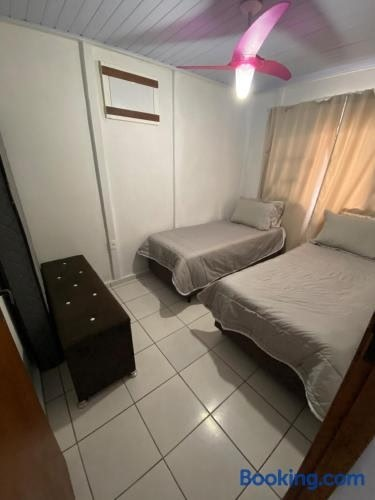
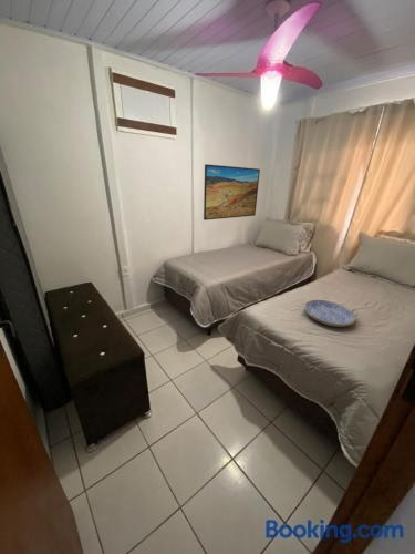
+ serving tray (329, 311)
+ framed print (232, 193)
